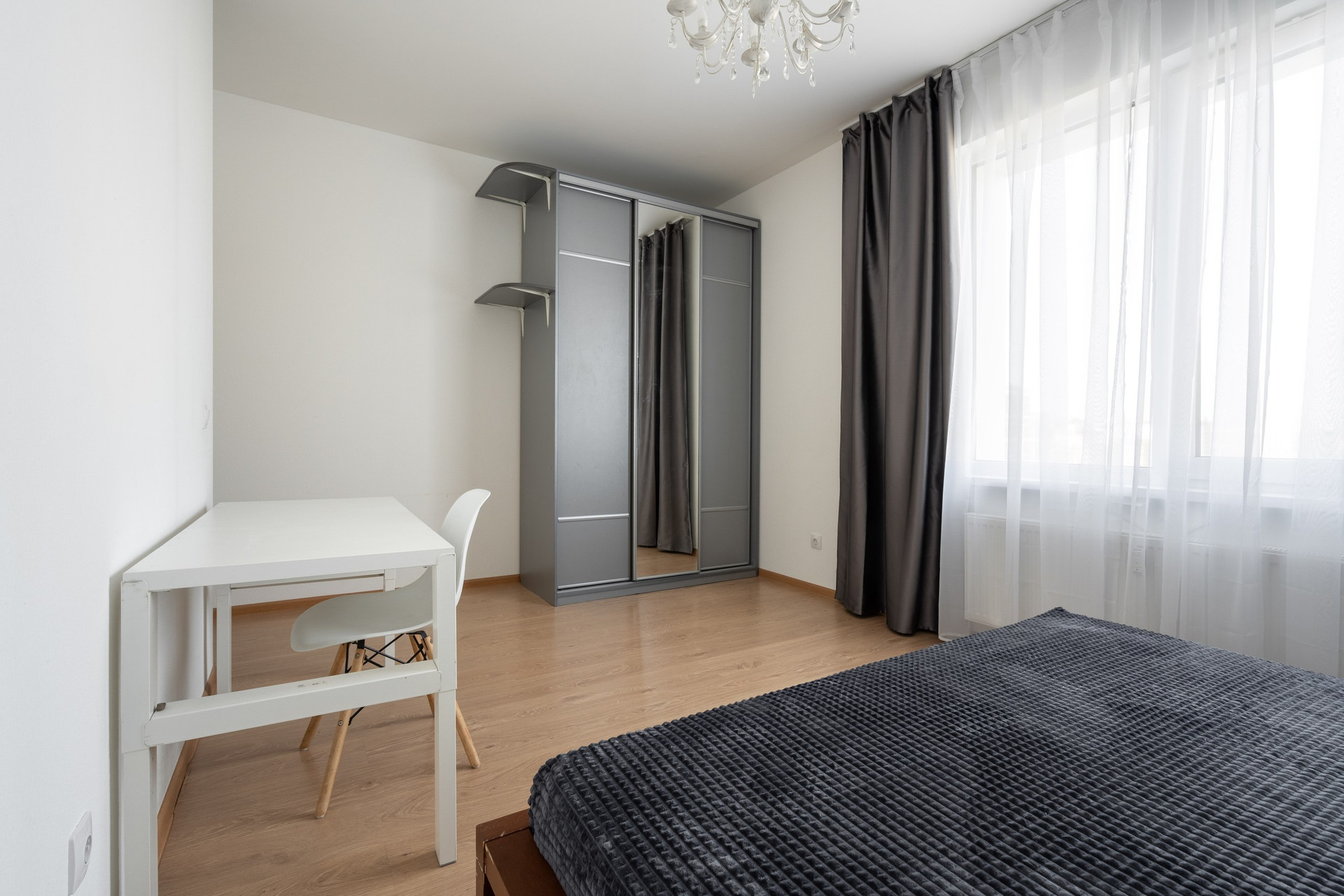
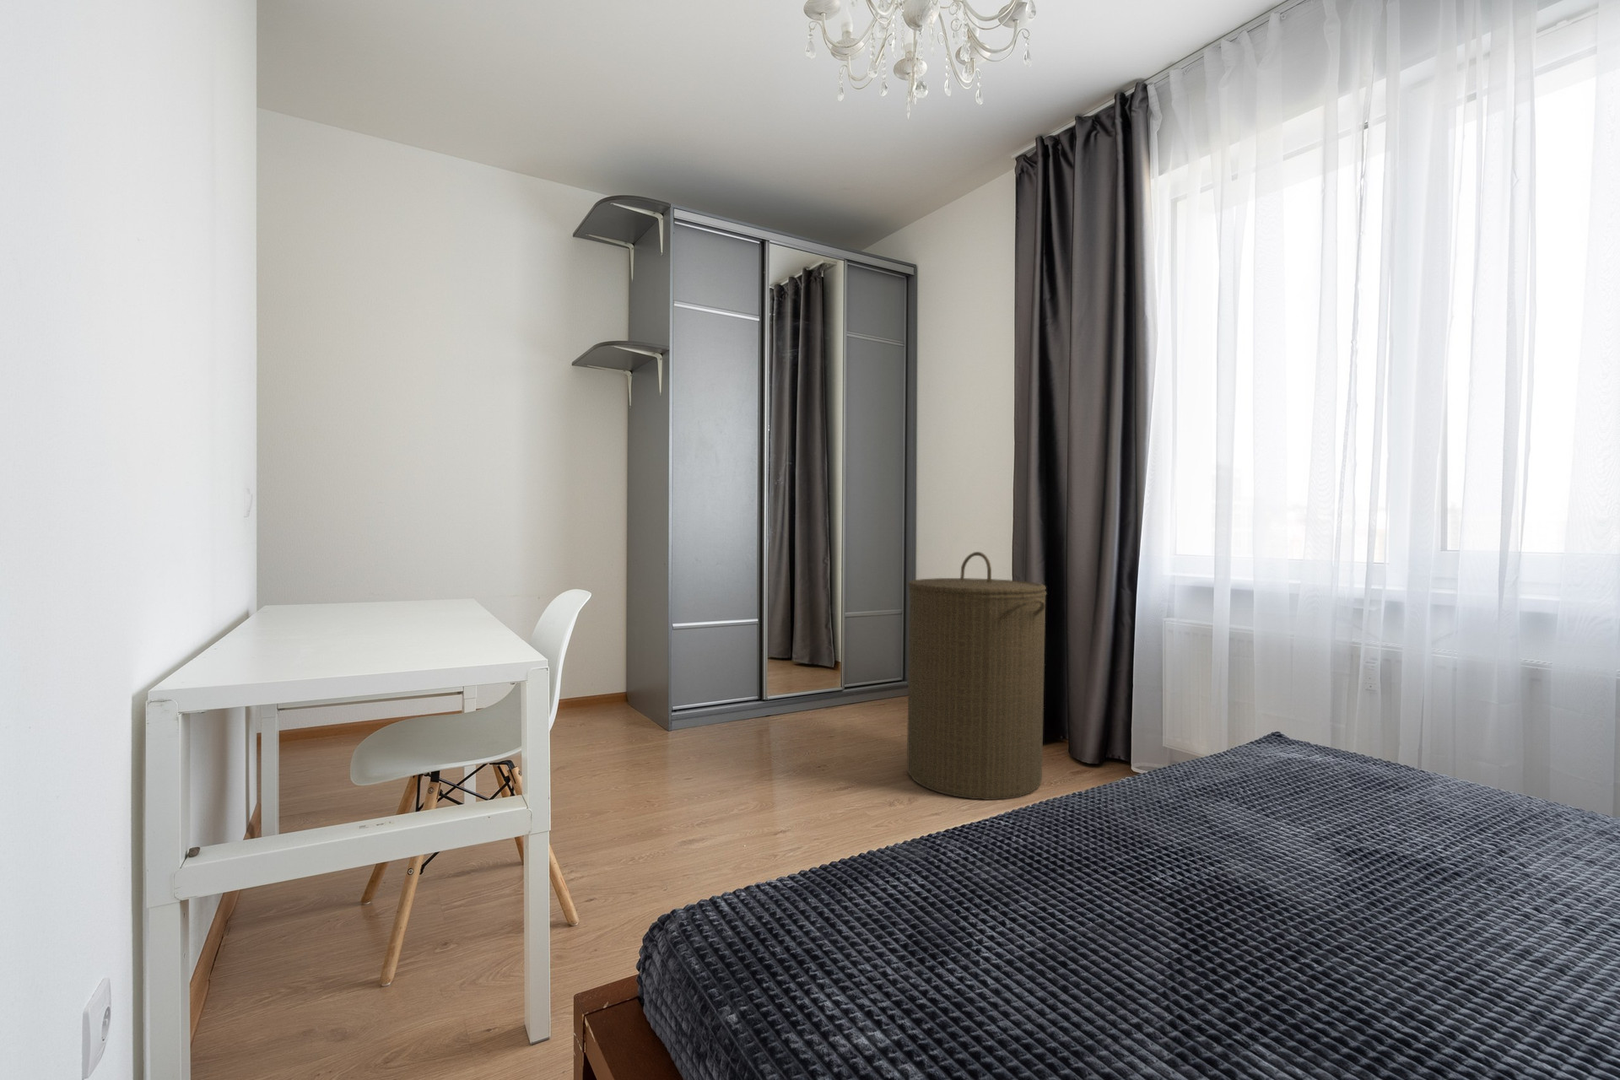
+ laundry hamper (974, 664)
